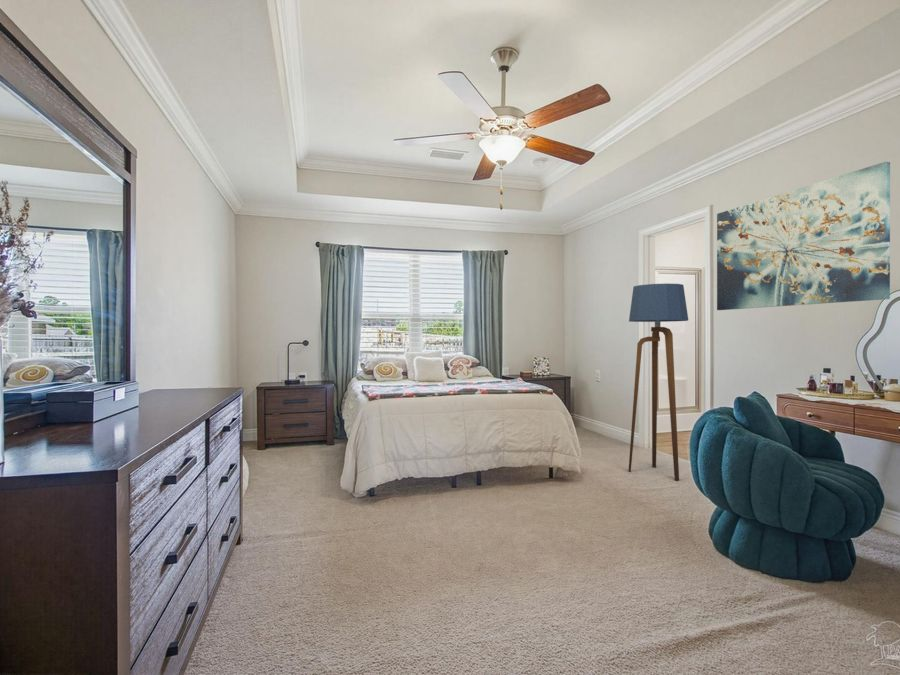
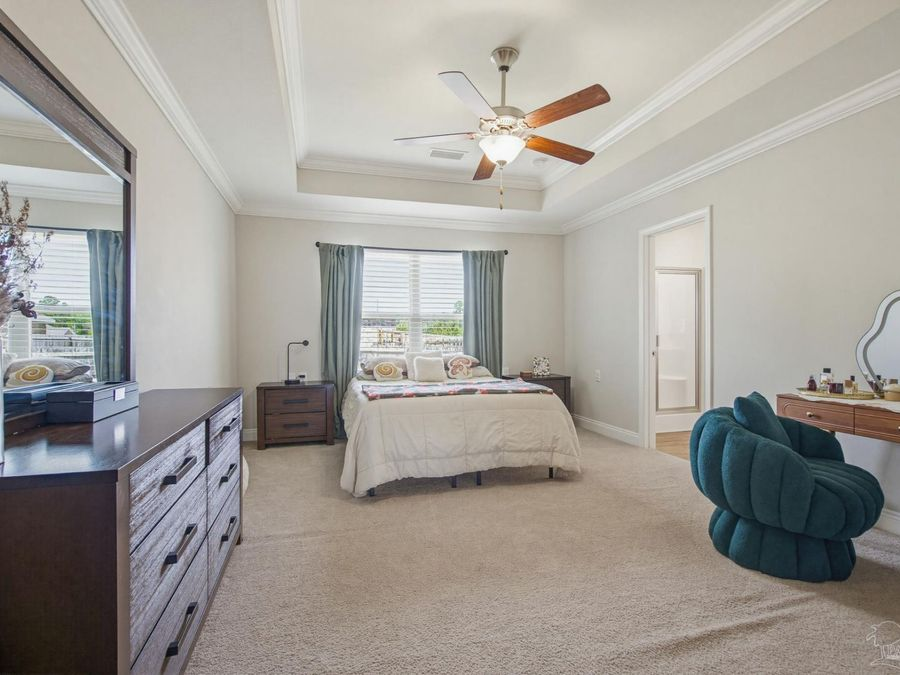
- wall art (788, 249)
- floor lamp (656, 380)
